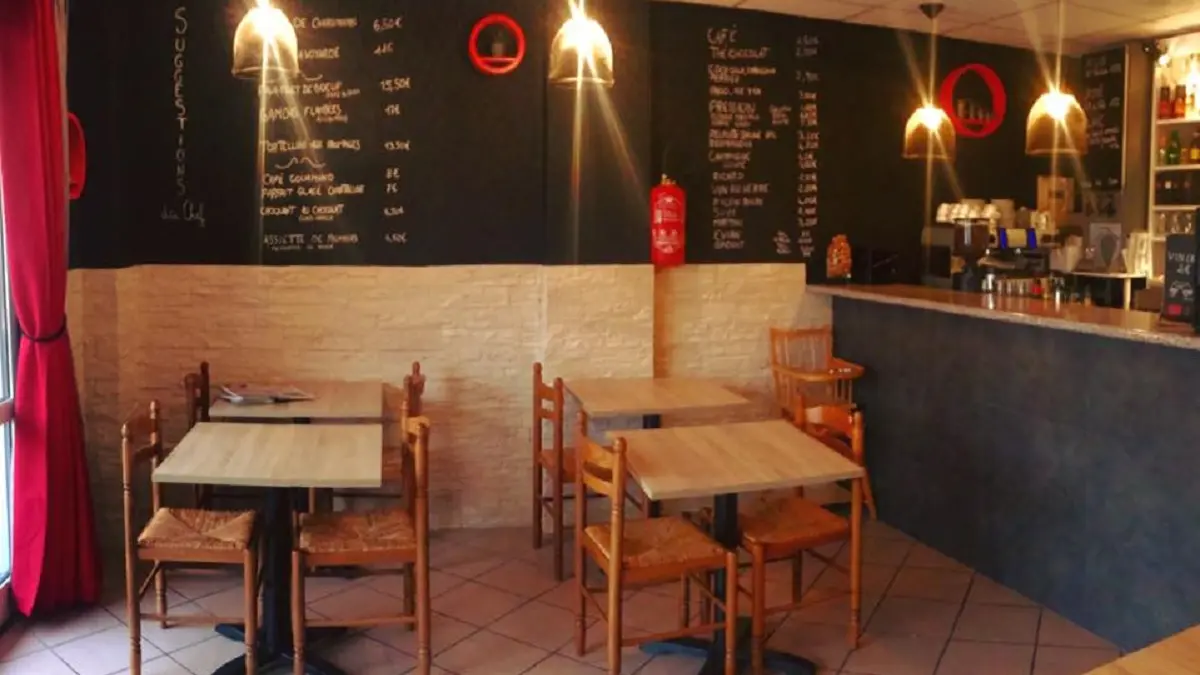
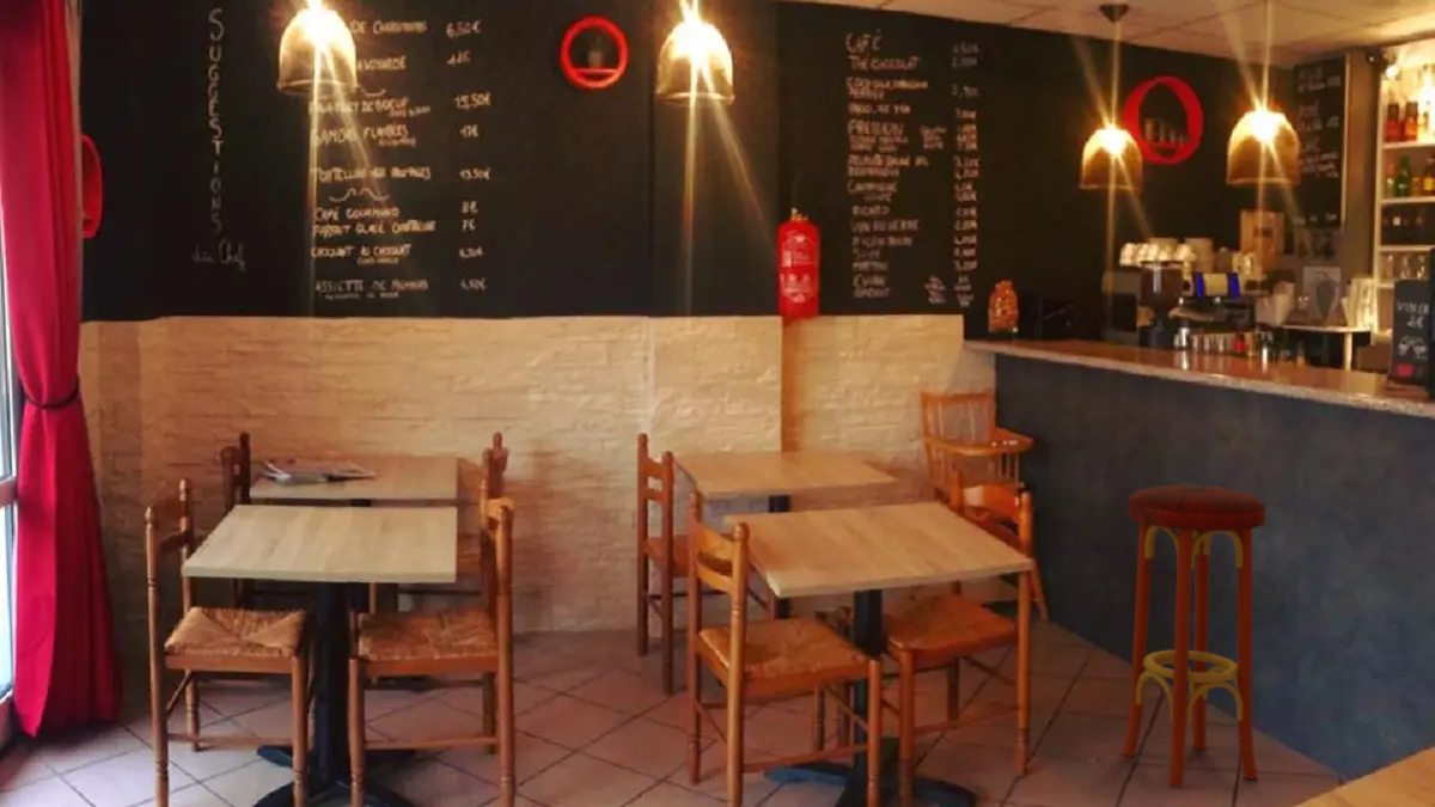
+ bar stool (1189, 628)
